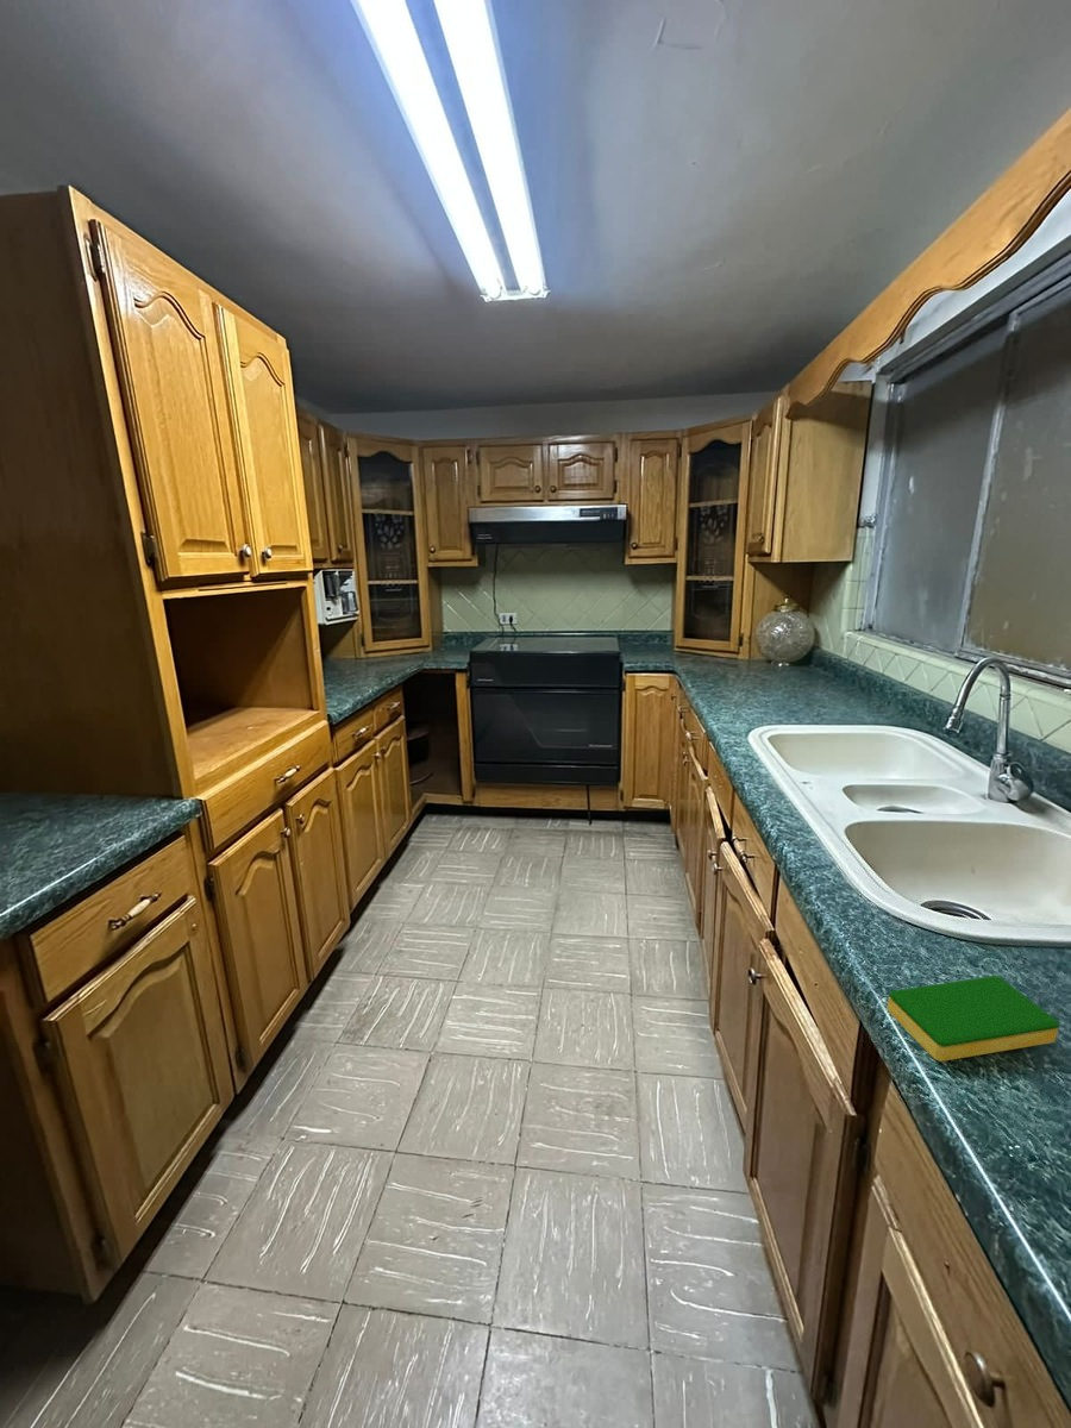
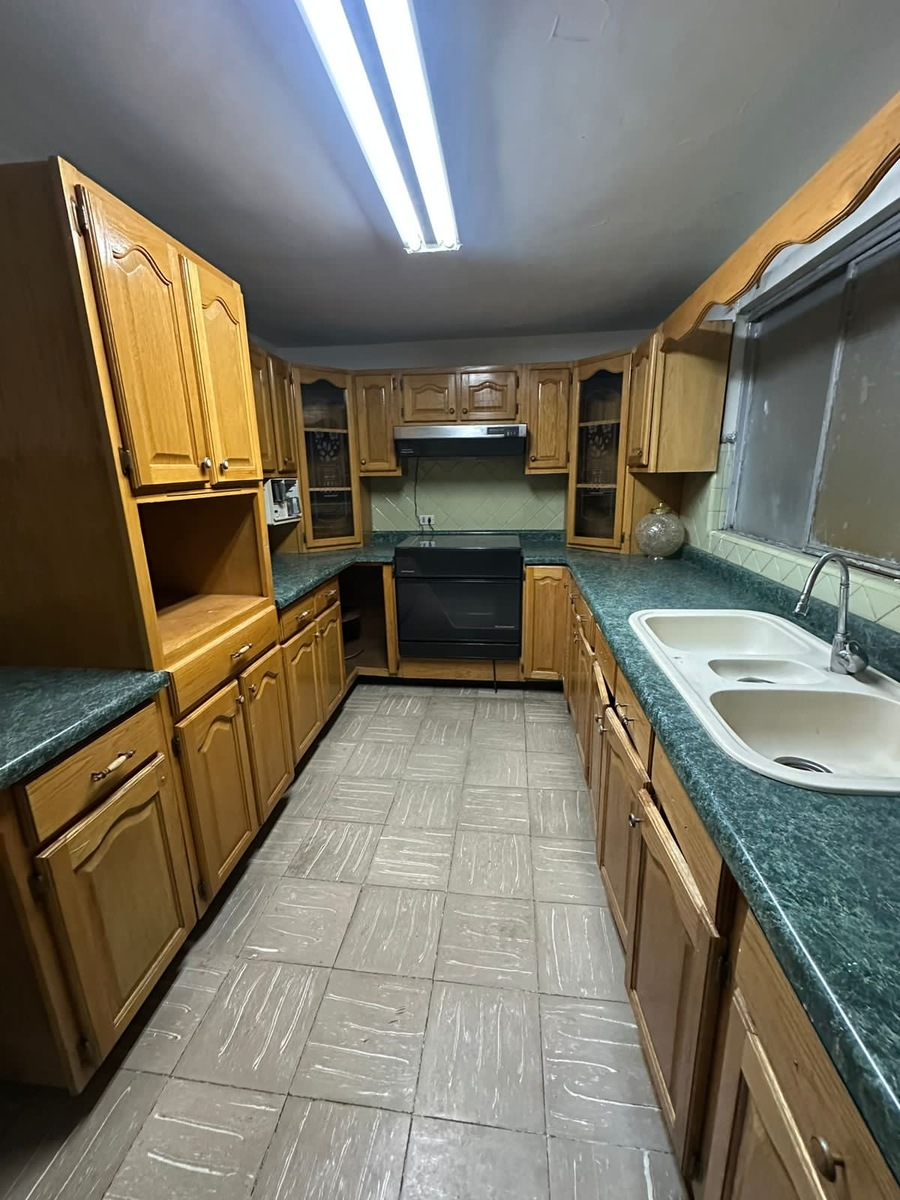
- dish sponge (969, 1015)
